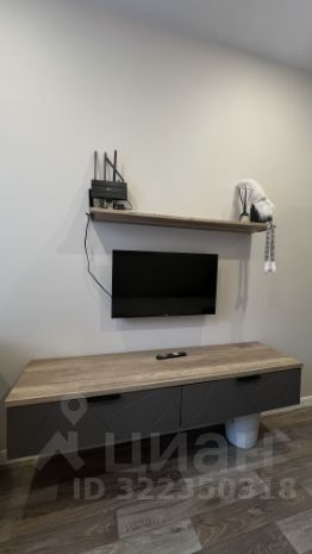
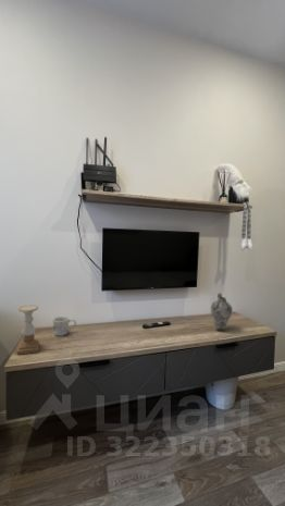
+ ceramic jug (223, 312)
+ candle holder (28, 328)
+ mug (64, 325)
